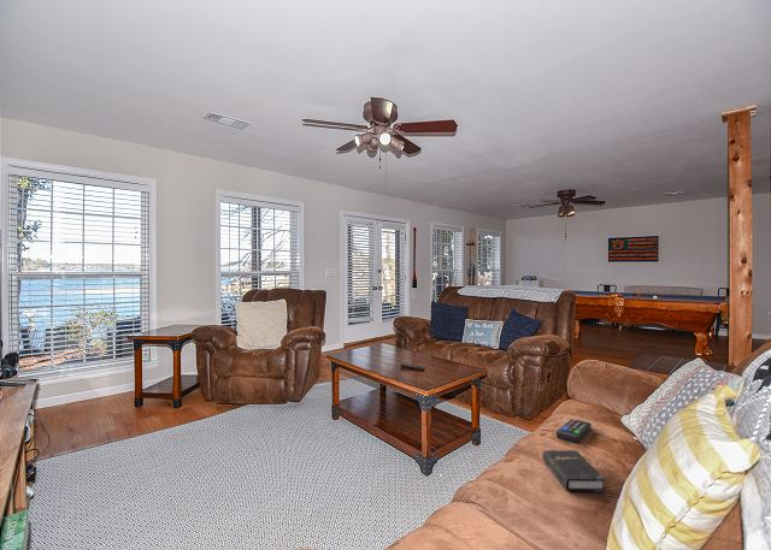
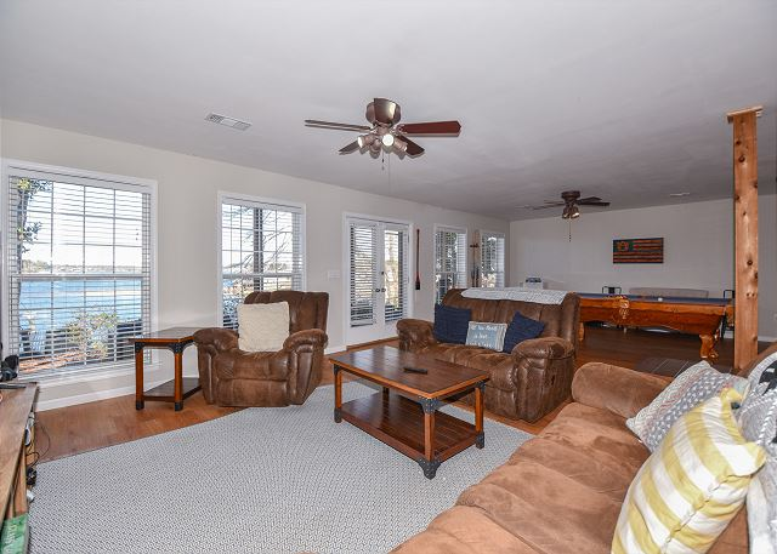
- remote control (573, 428)
- hardback book (571, 469)
